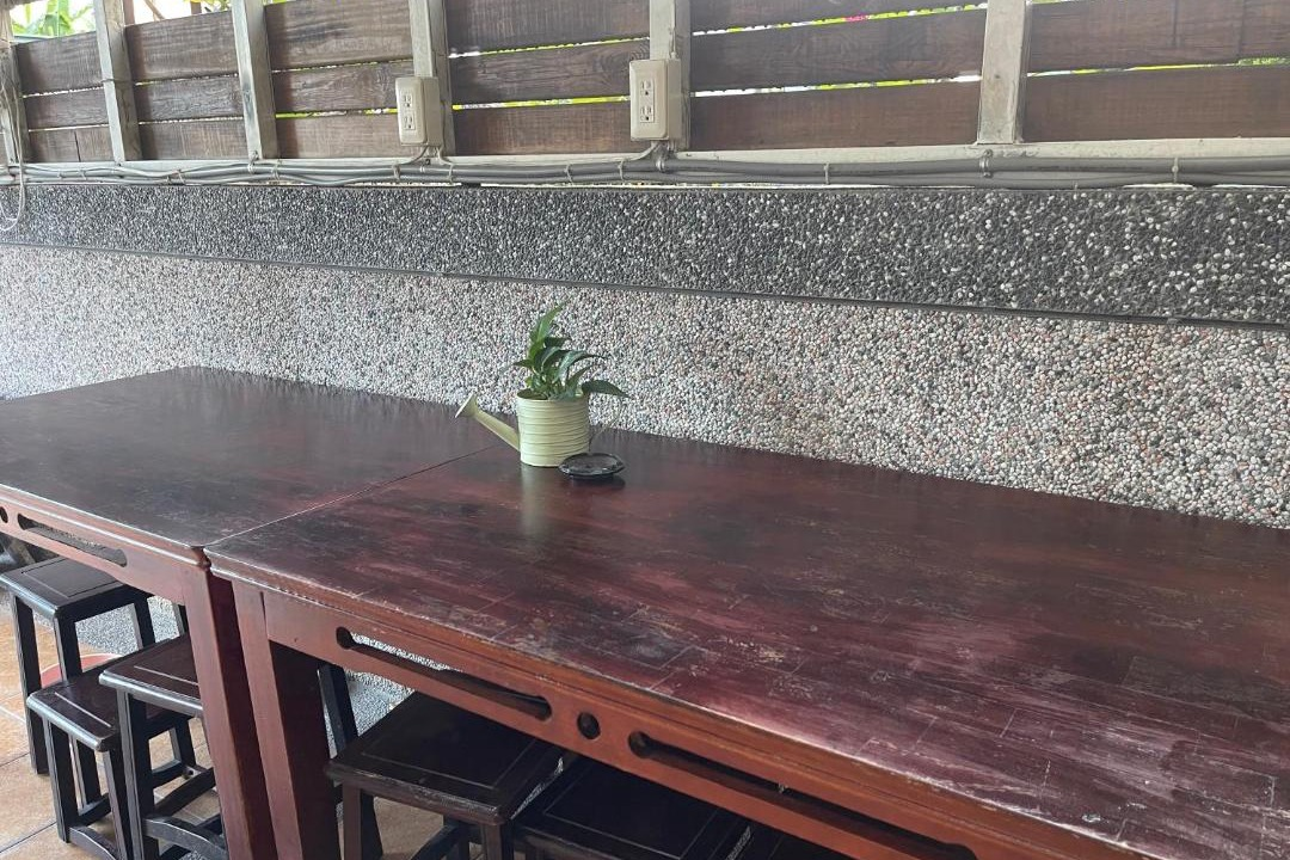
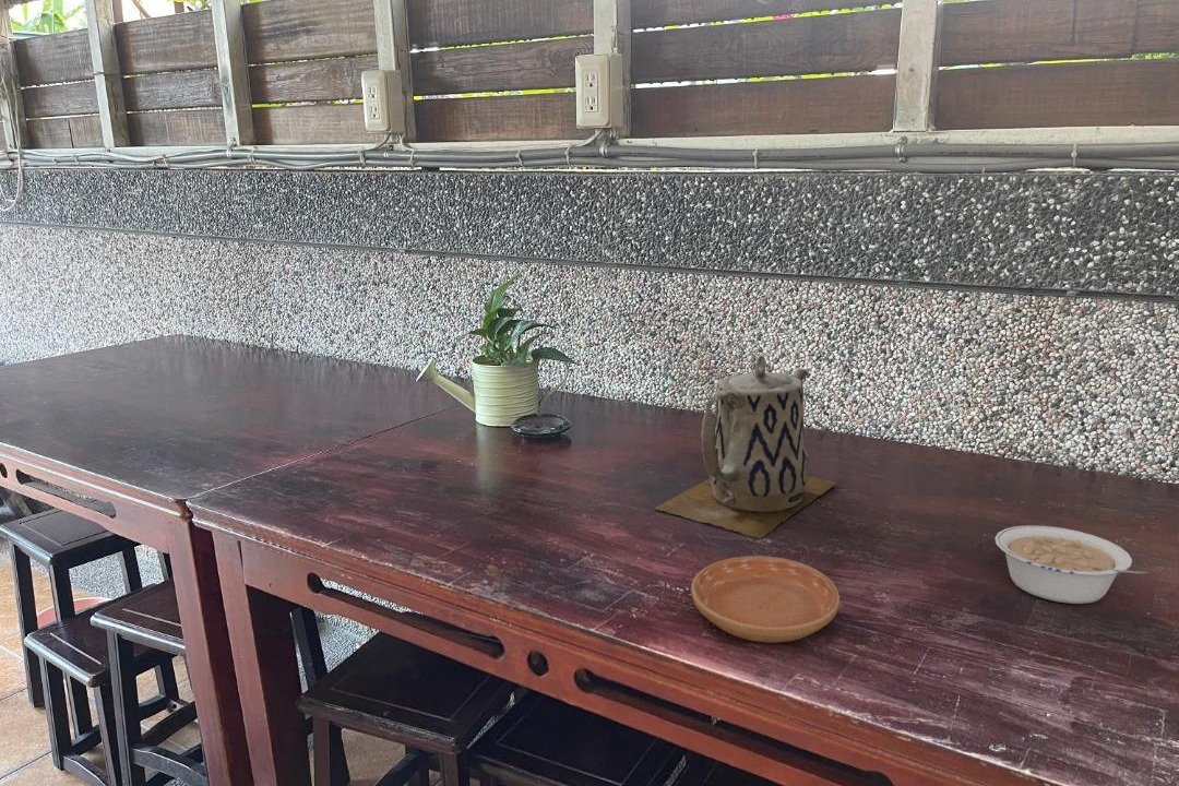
+ teapot (750, 427)
+ saucer (763, 599)
+ legume (1064, 563)
